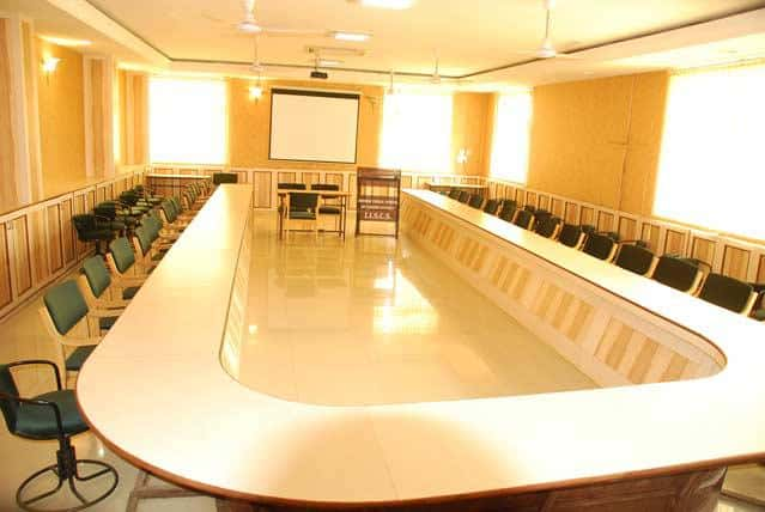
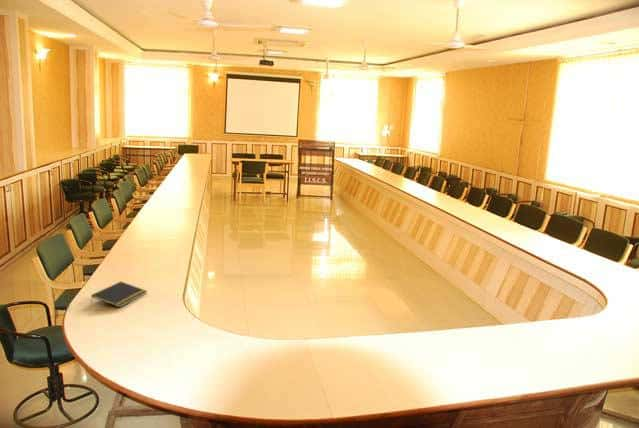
+ notepad (120, 293)
